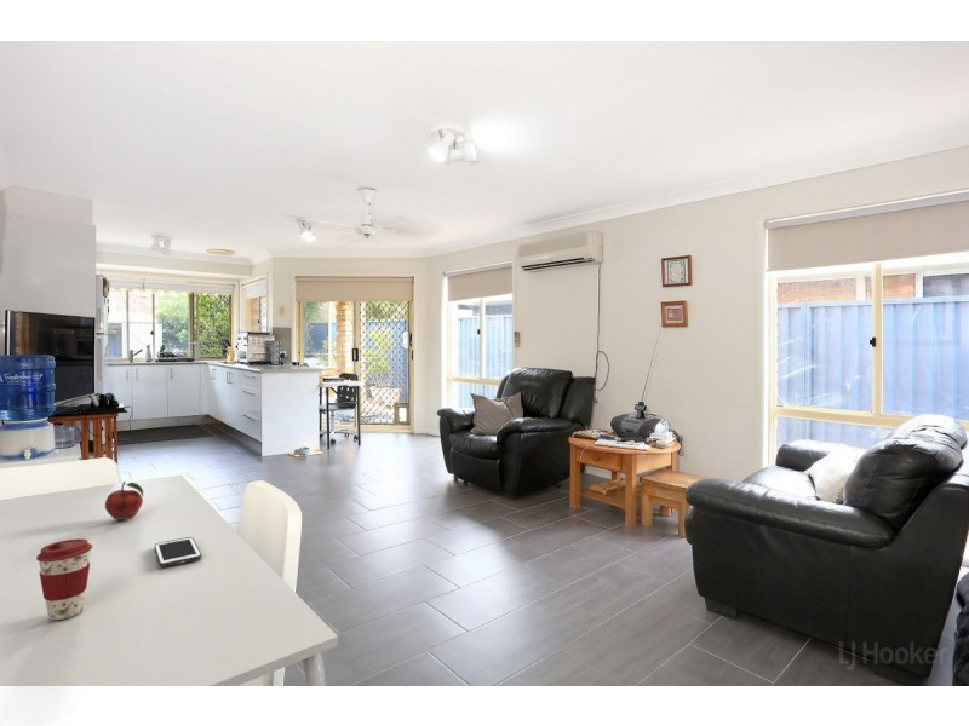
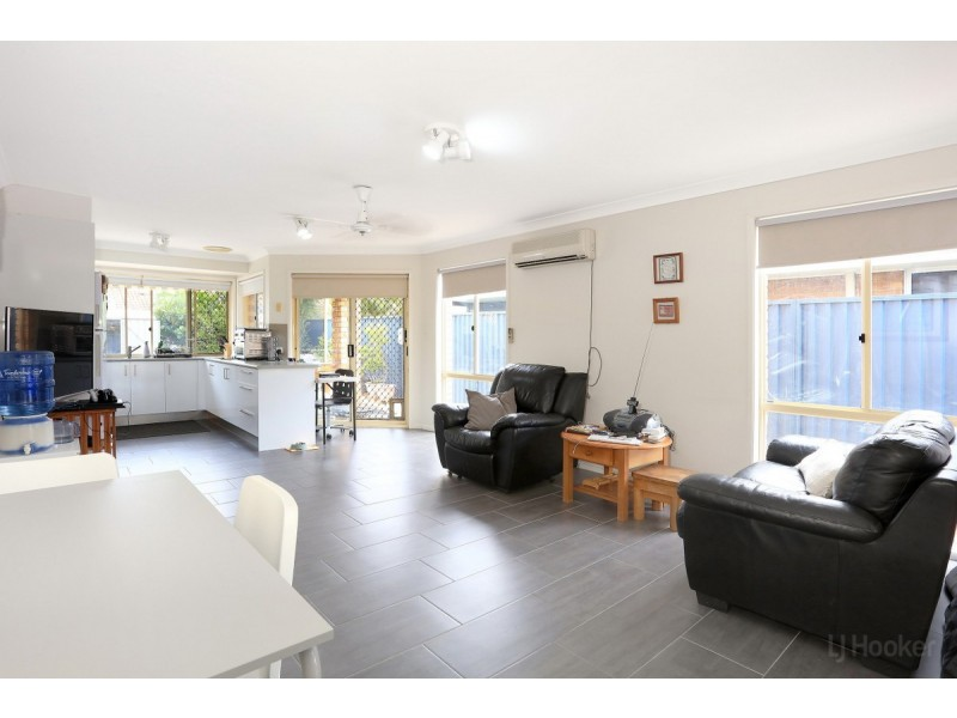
- cell phone (177, 551)
- fruit (126, 500)
- coffee cup (65, 578)
